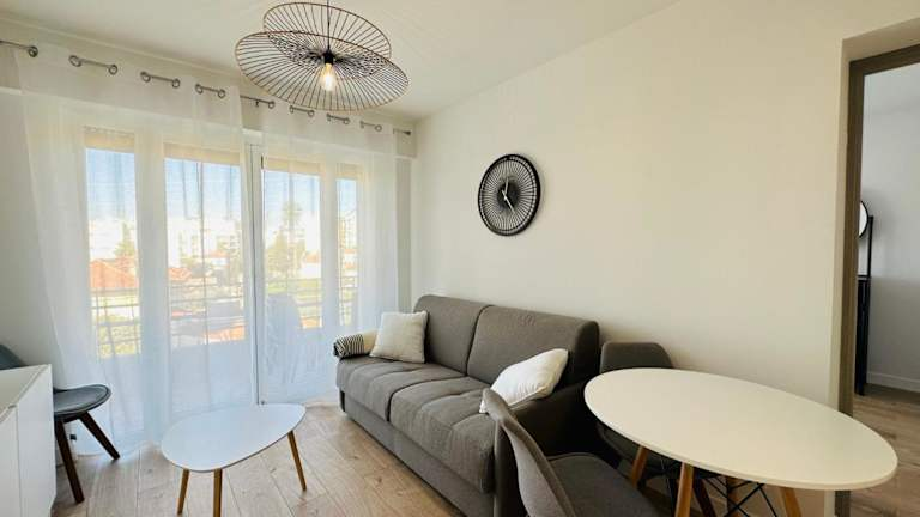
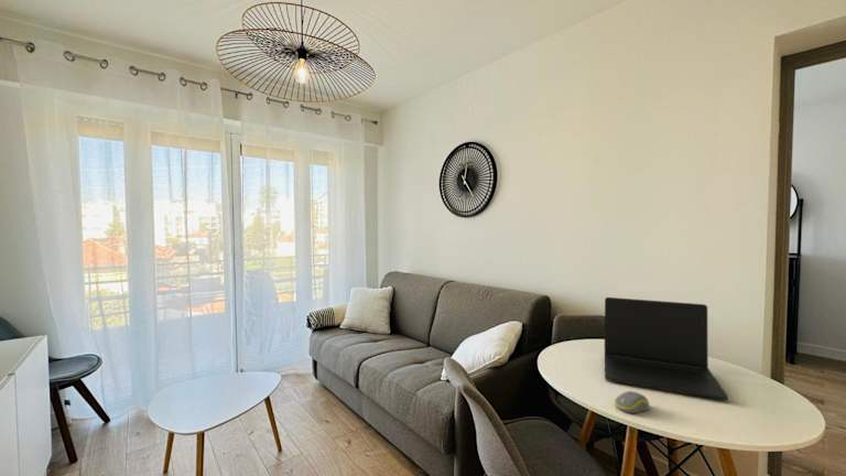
+ computer mouse (631, 400)
+ laptop (657, 342)
